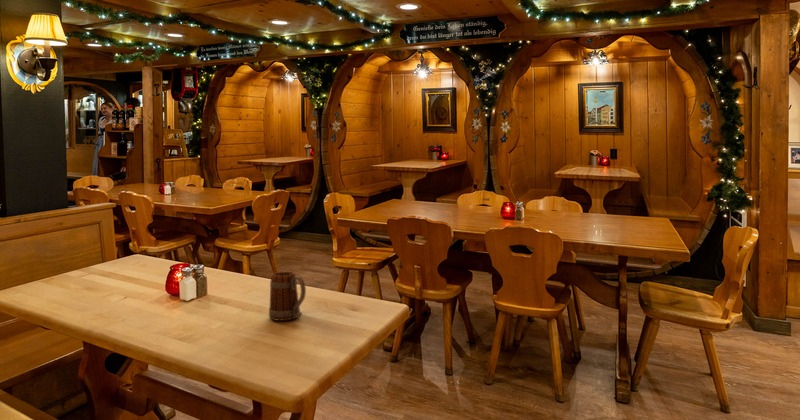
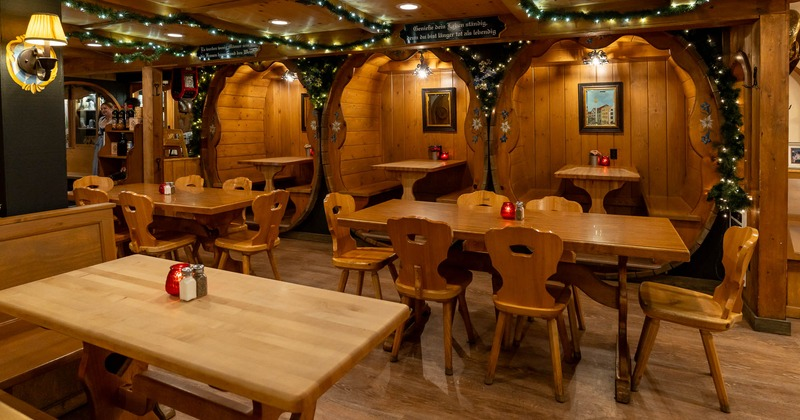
- beer mug (288, 296)
